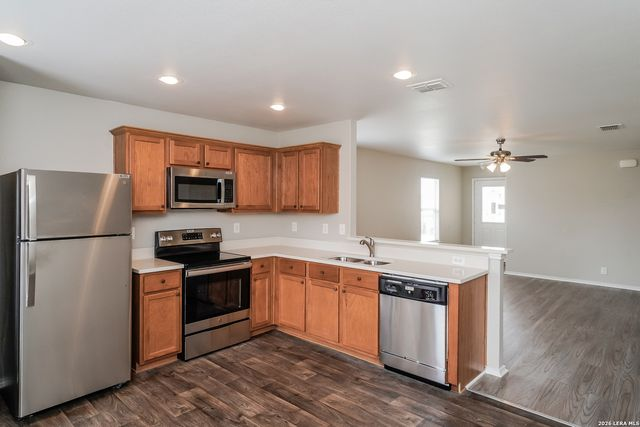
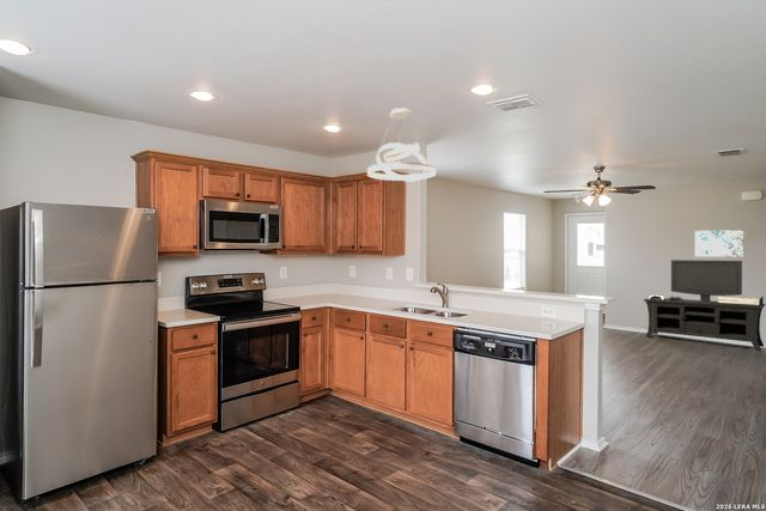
+ wall art (718, 243)
+ media console (701, 300)
+ pendant light (401, 145)
